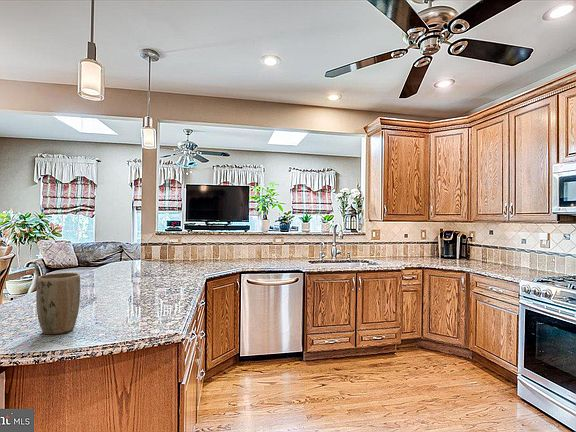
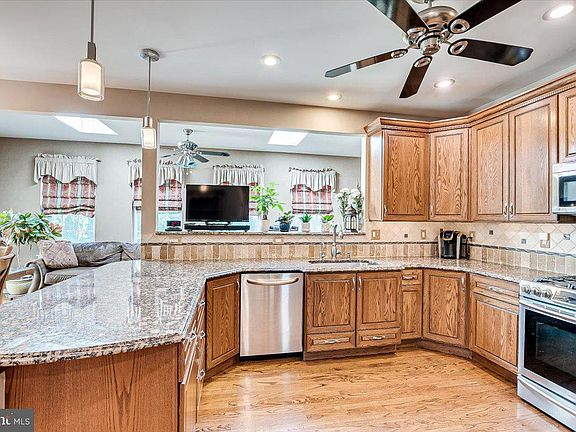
- plant pot (58, 302)
